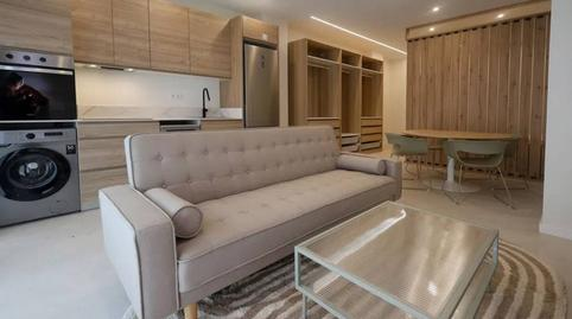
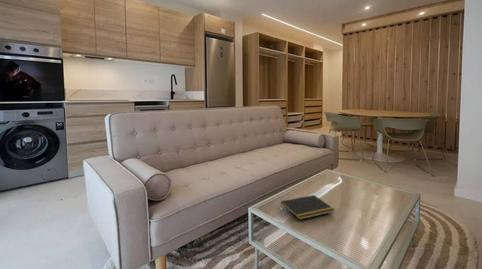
+ notepad (307, 206)
